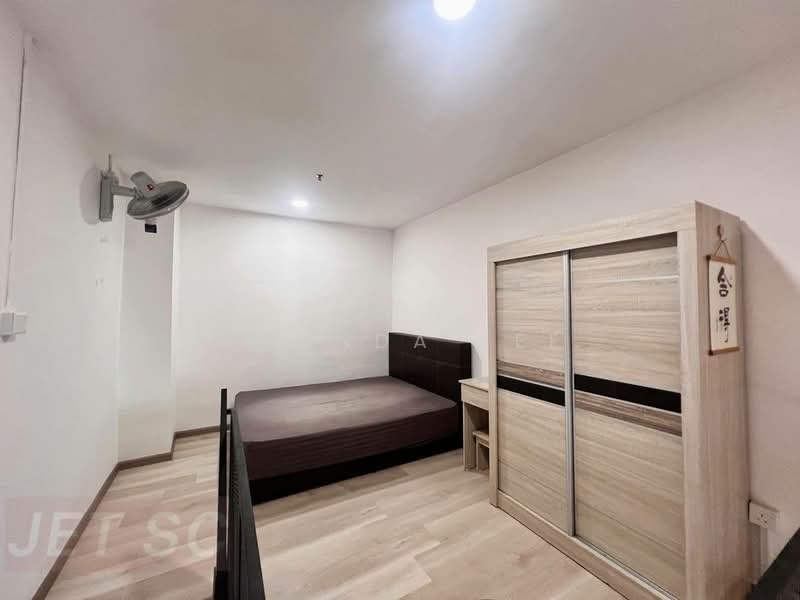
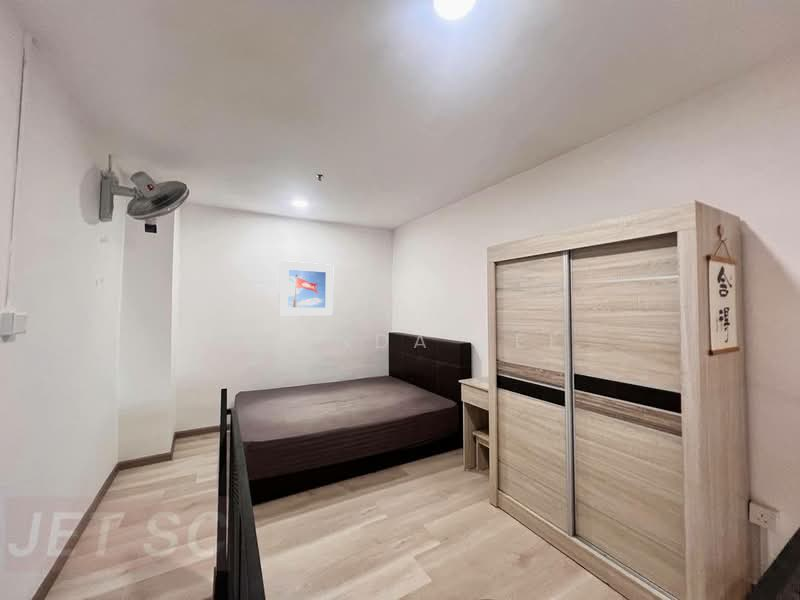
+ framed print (307, 289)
